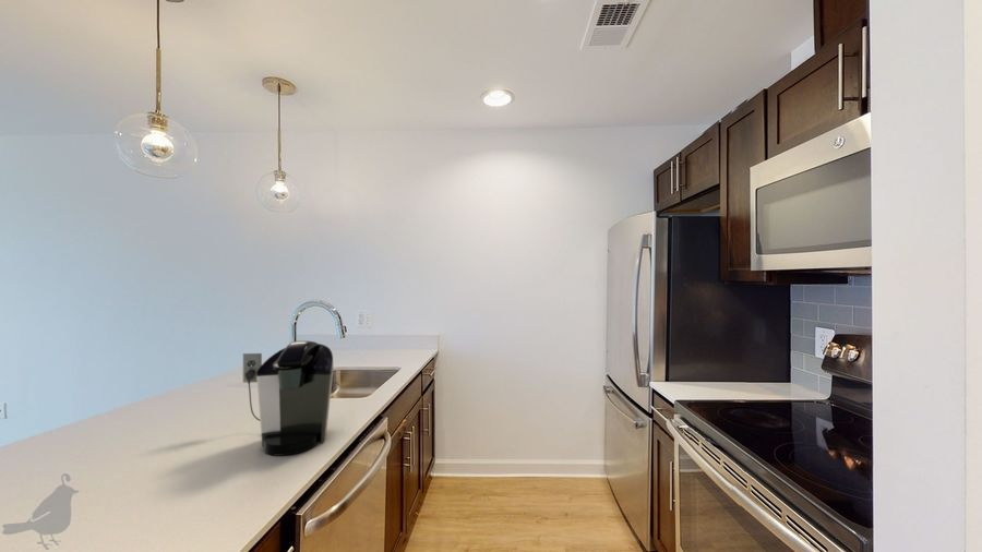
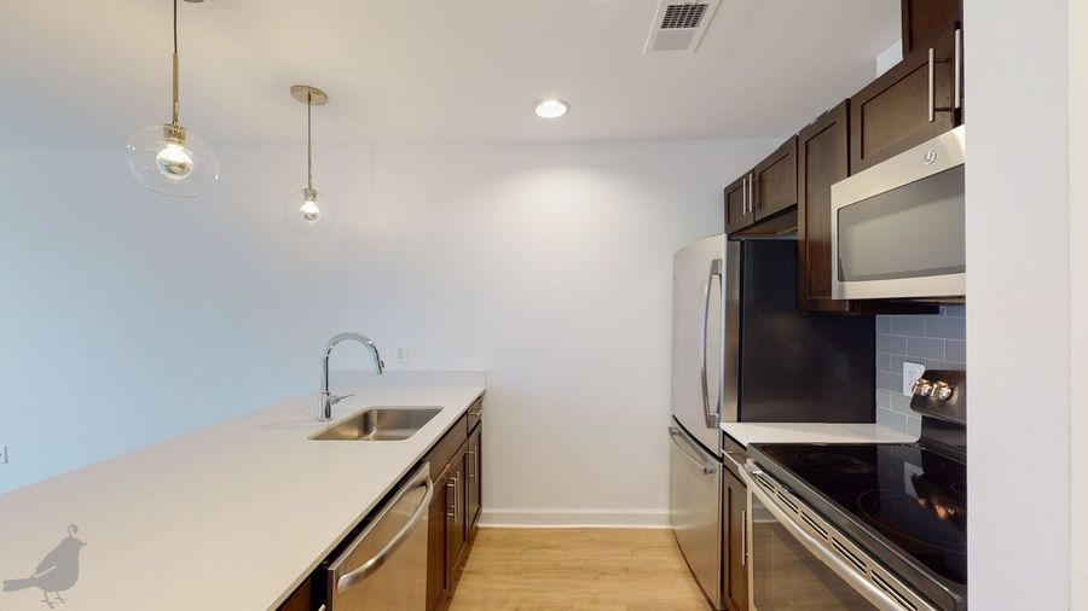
- coffee maker (278, 391)
